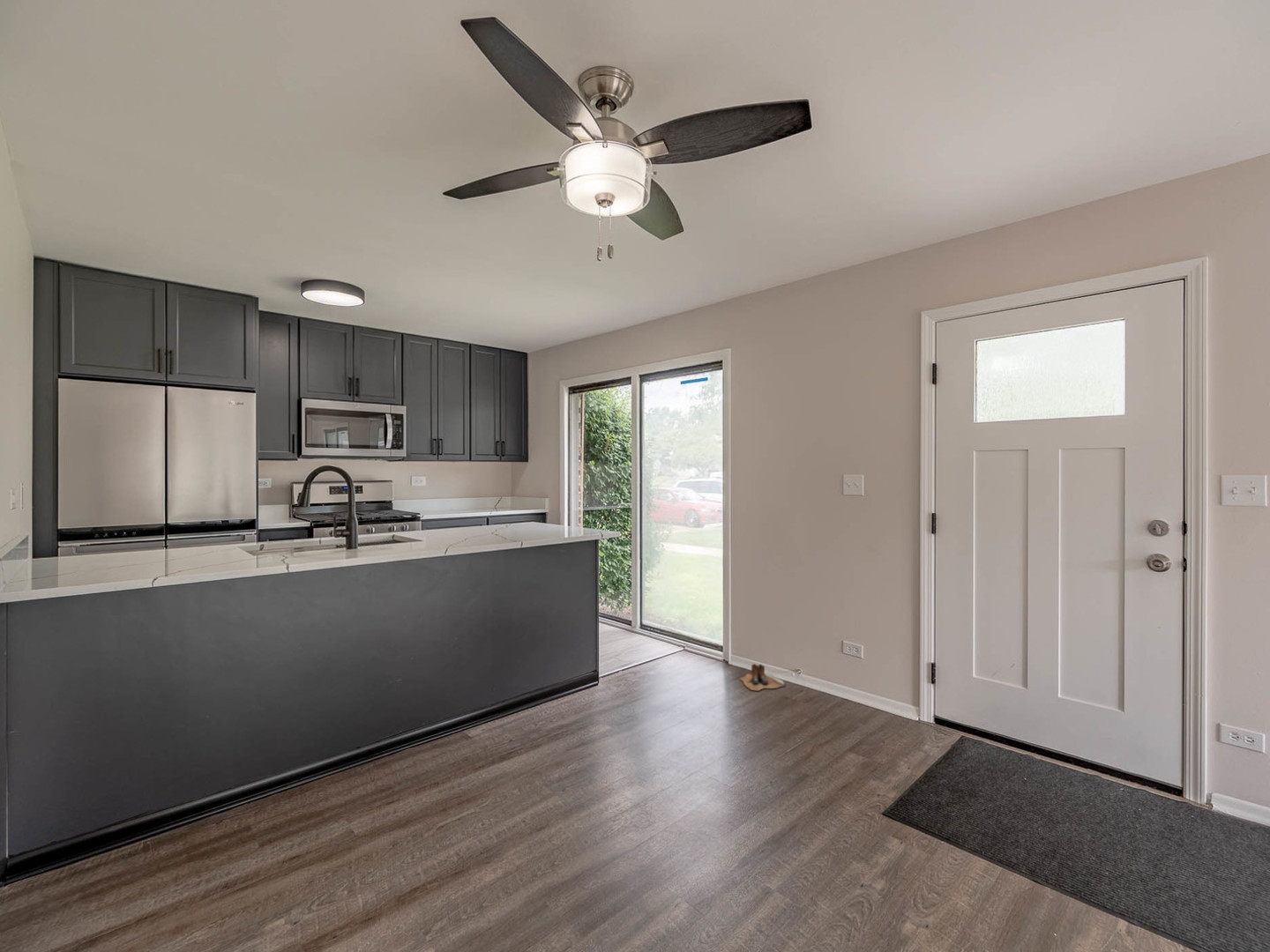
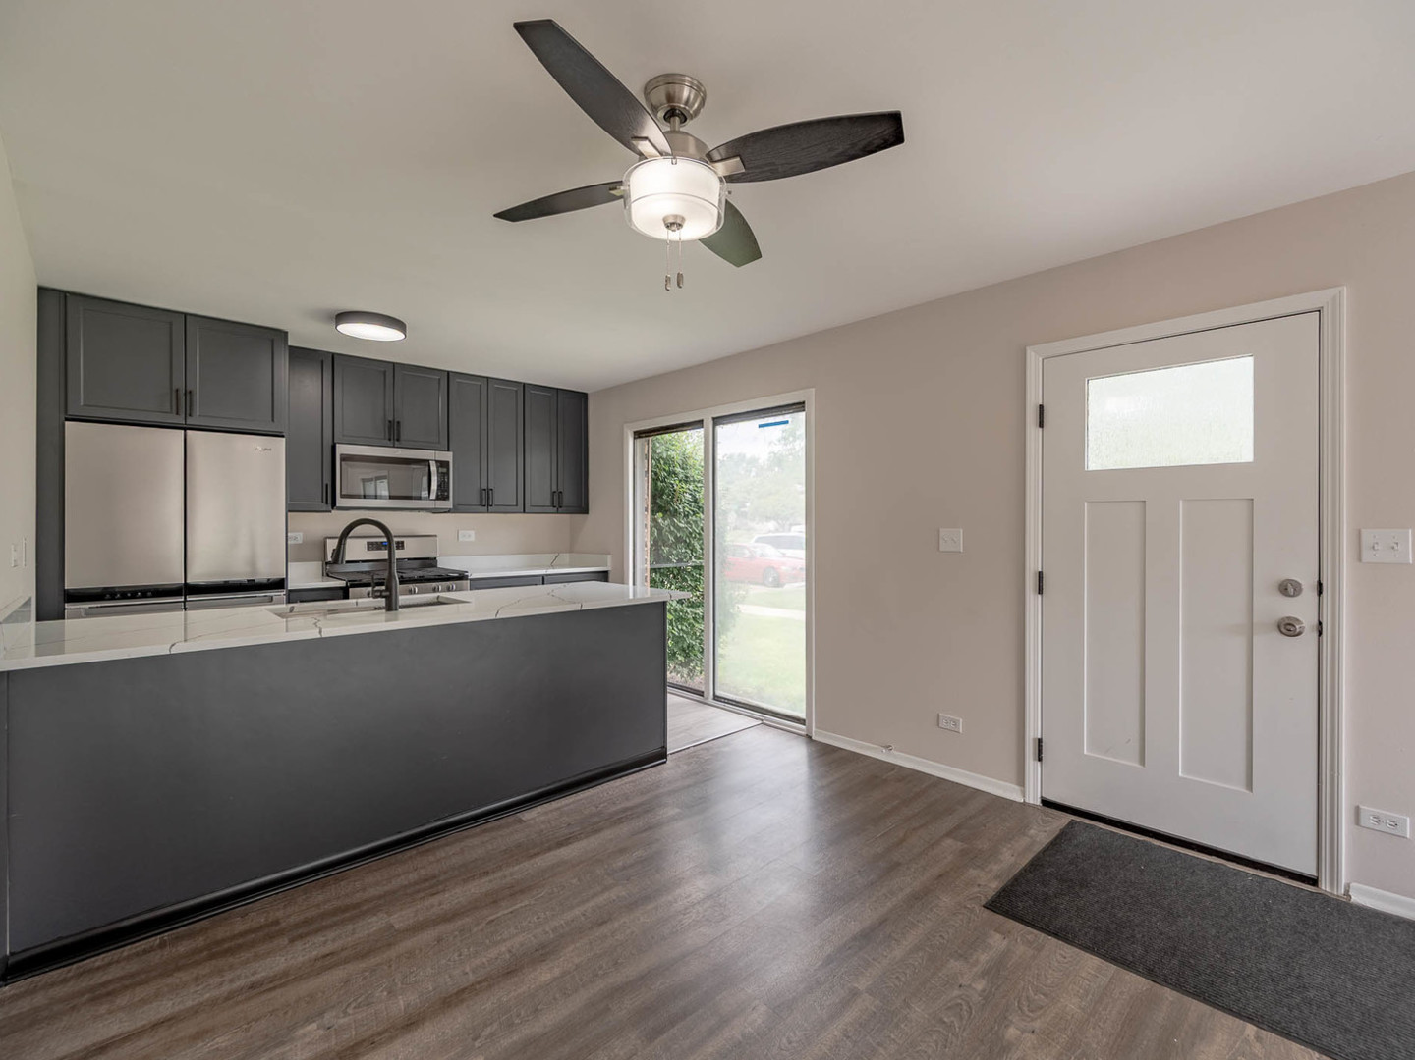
- boots (760, 674)
